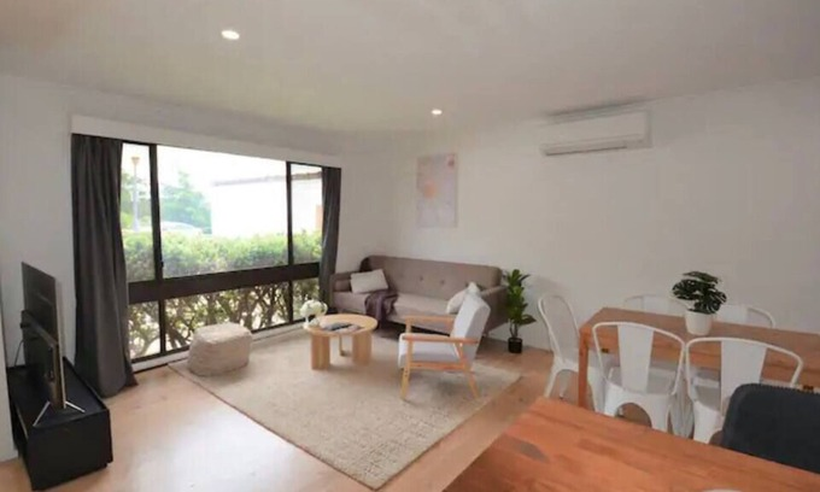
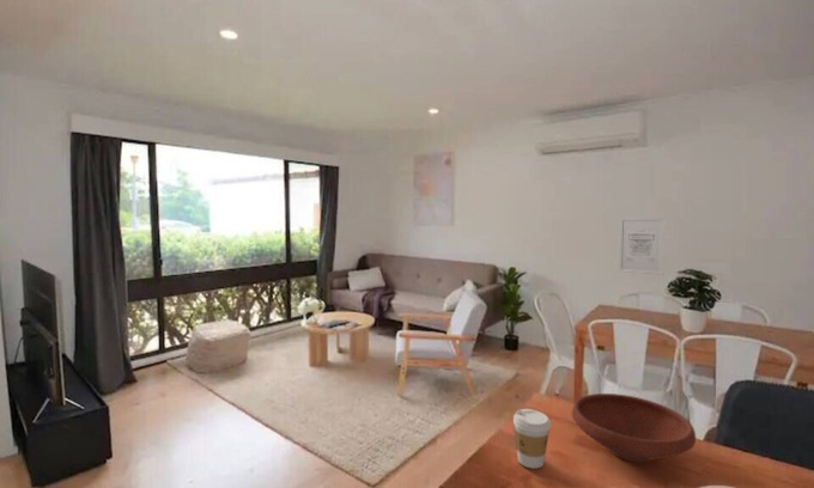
+ wall art (640, 245)
+ coffee cup (530, 438)
+ bowl (630, 432)
